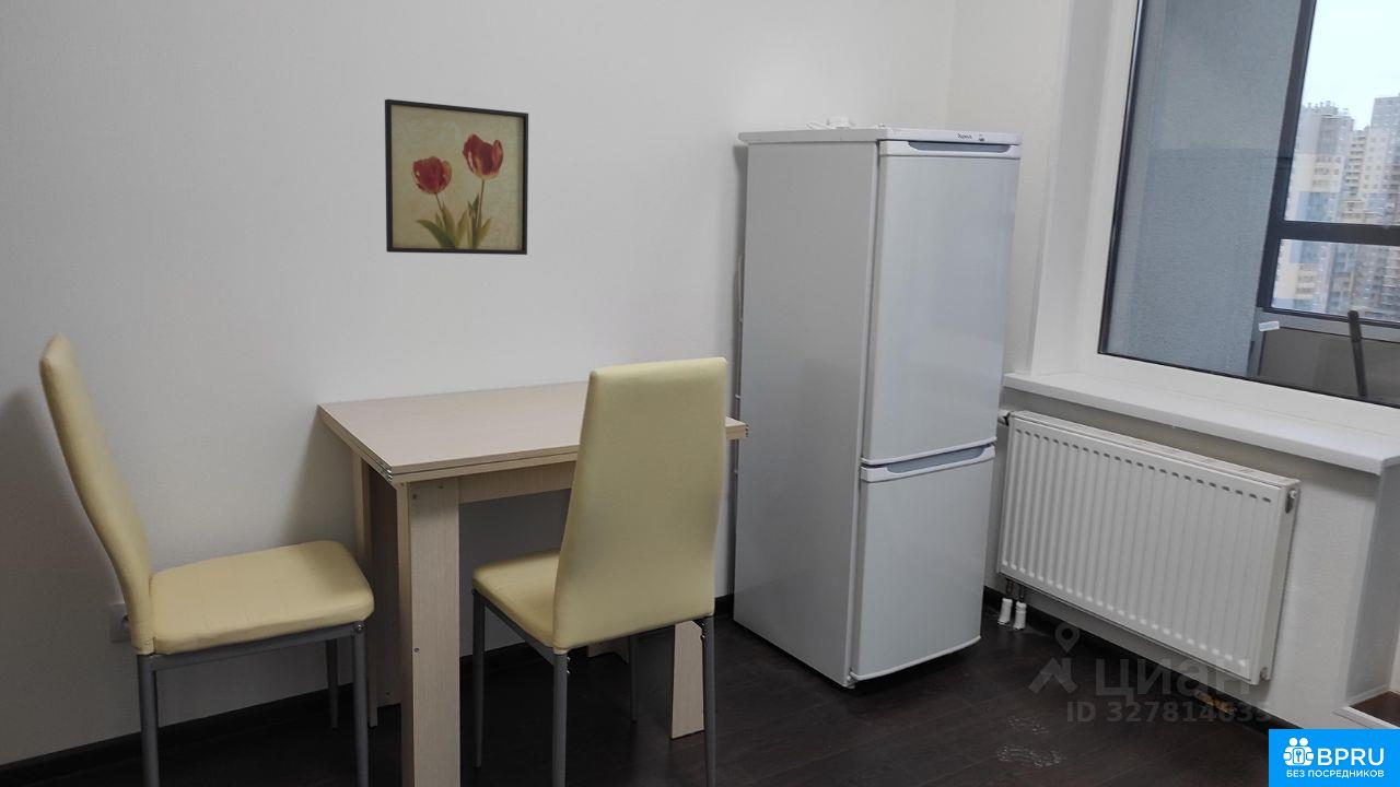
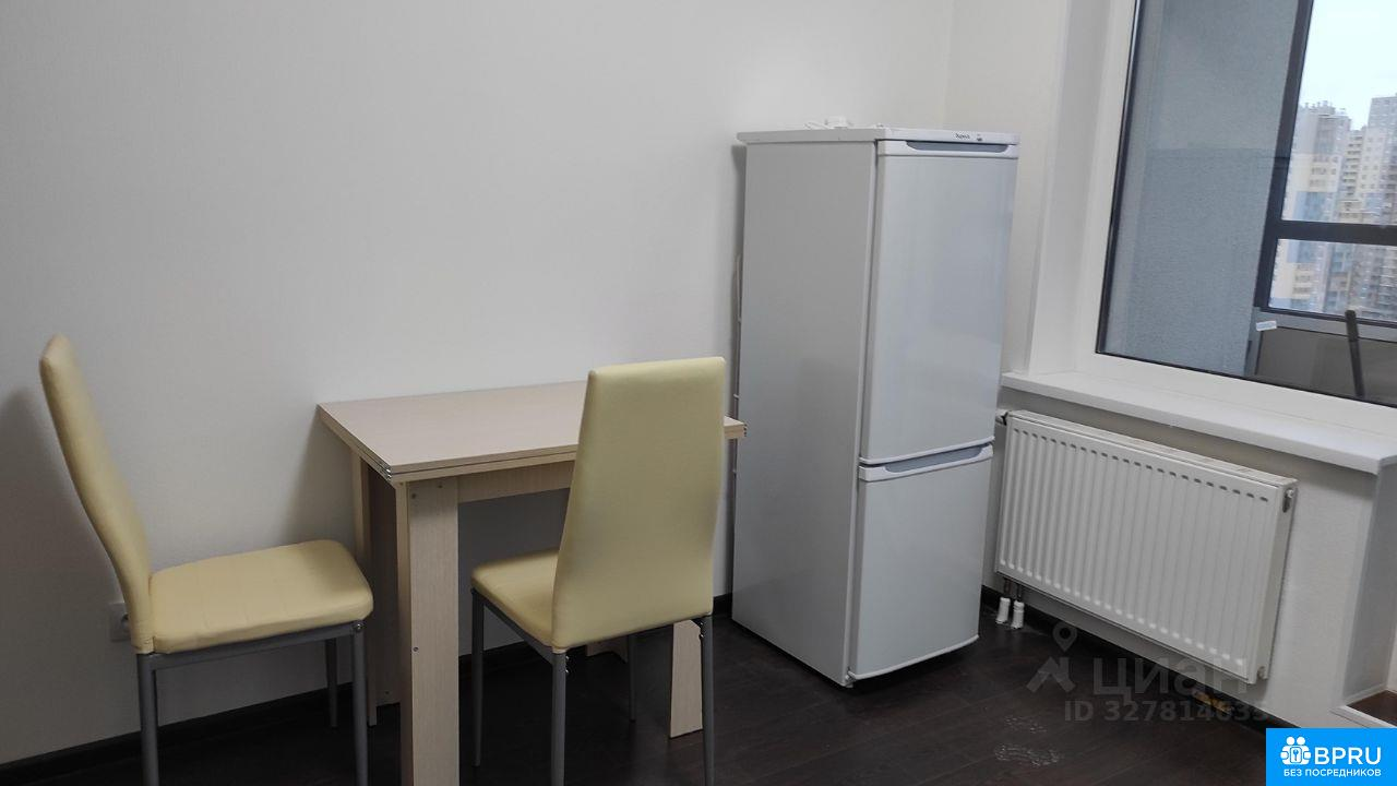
- wall art (457, 180)
